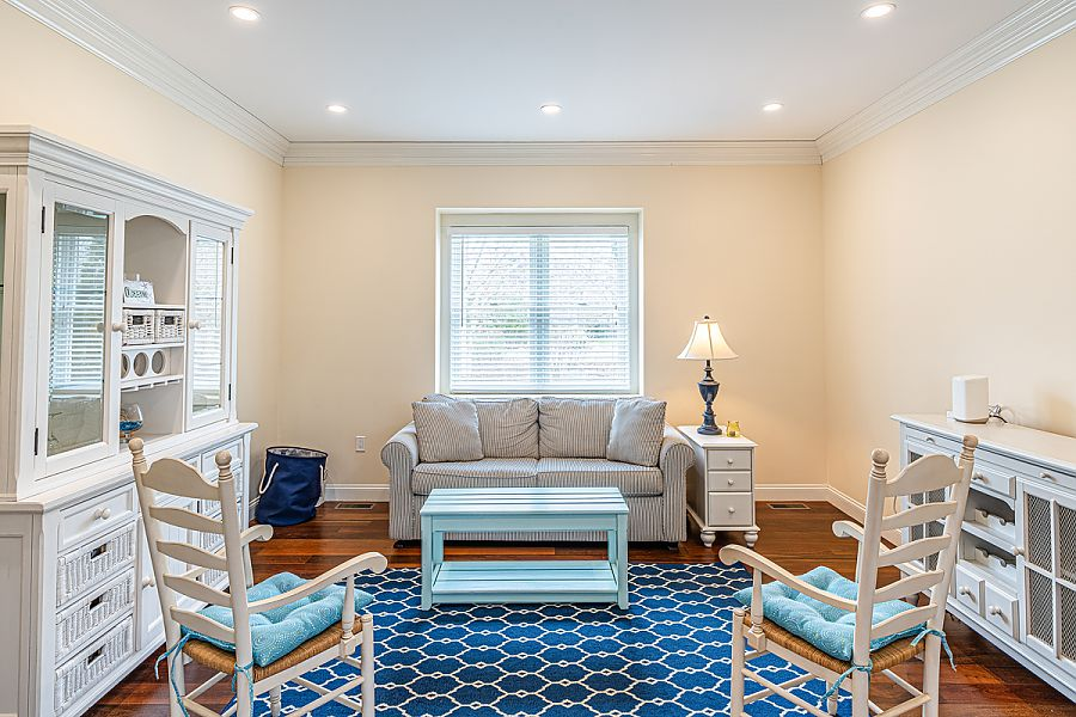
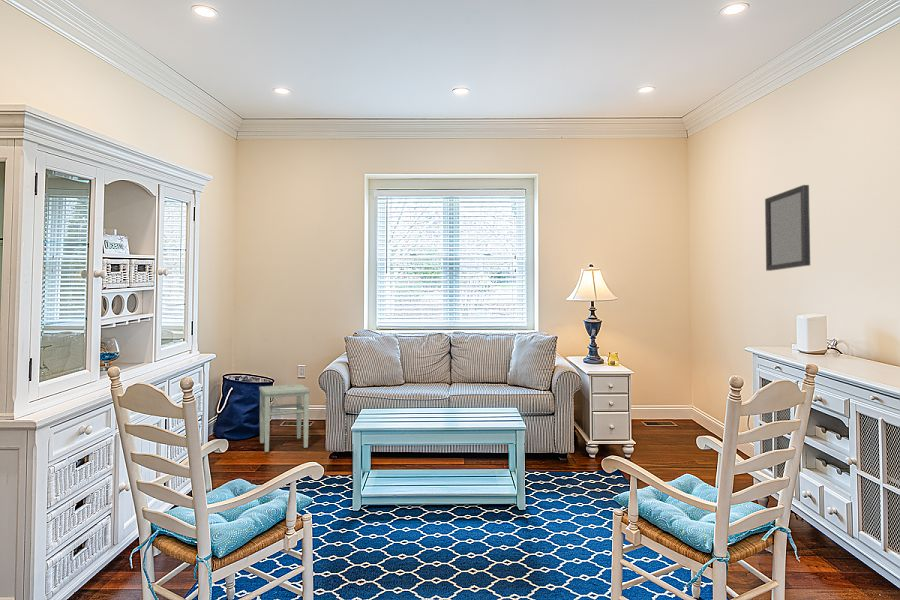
+ home mirror (786, 230)
+ stool (283, 414)
